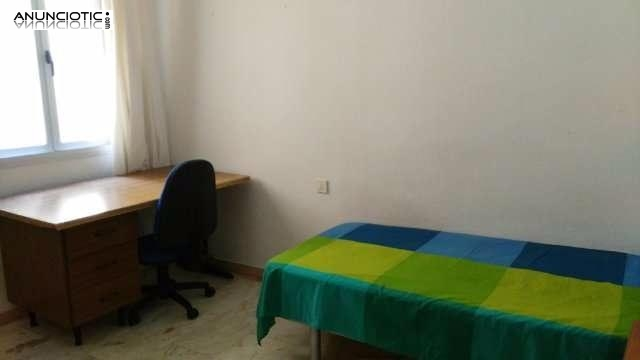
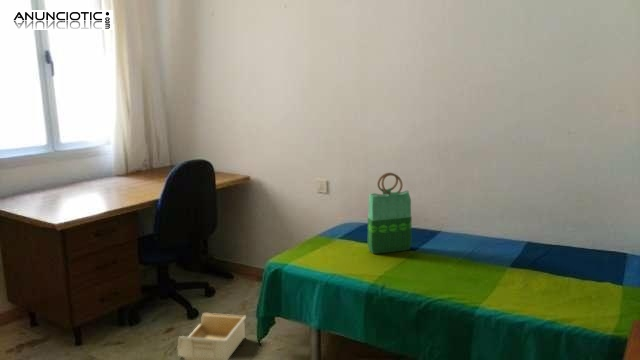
+ storage bin (212, 336)
+ tote bag (389, 212)
